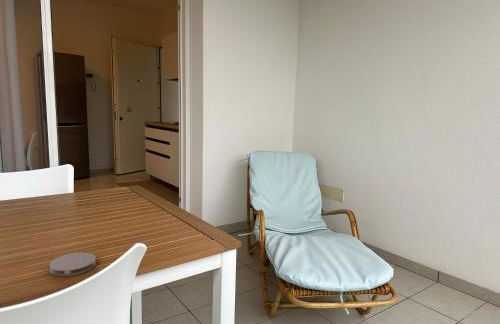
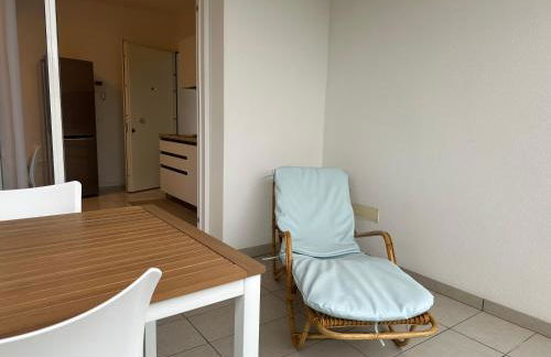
- coaster (73, 263)
